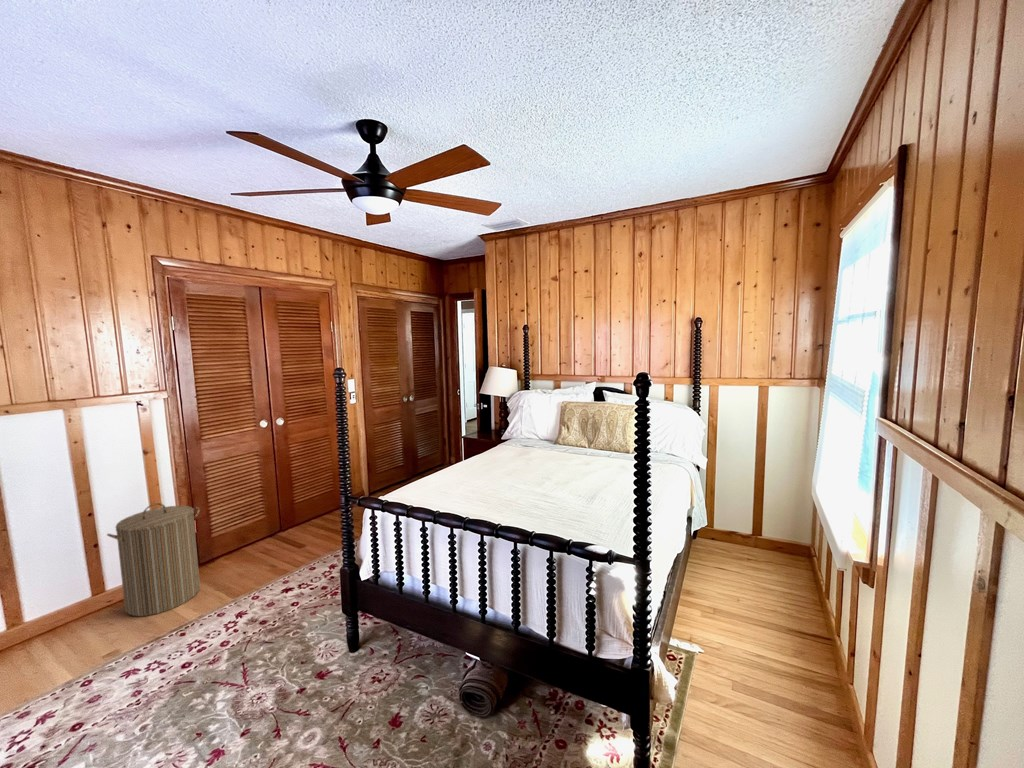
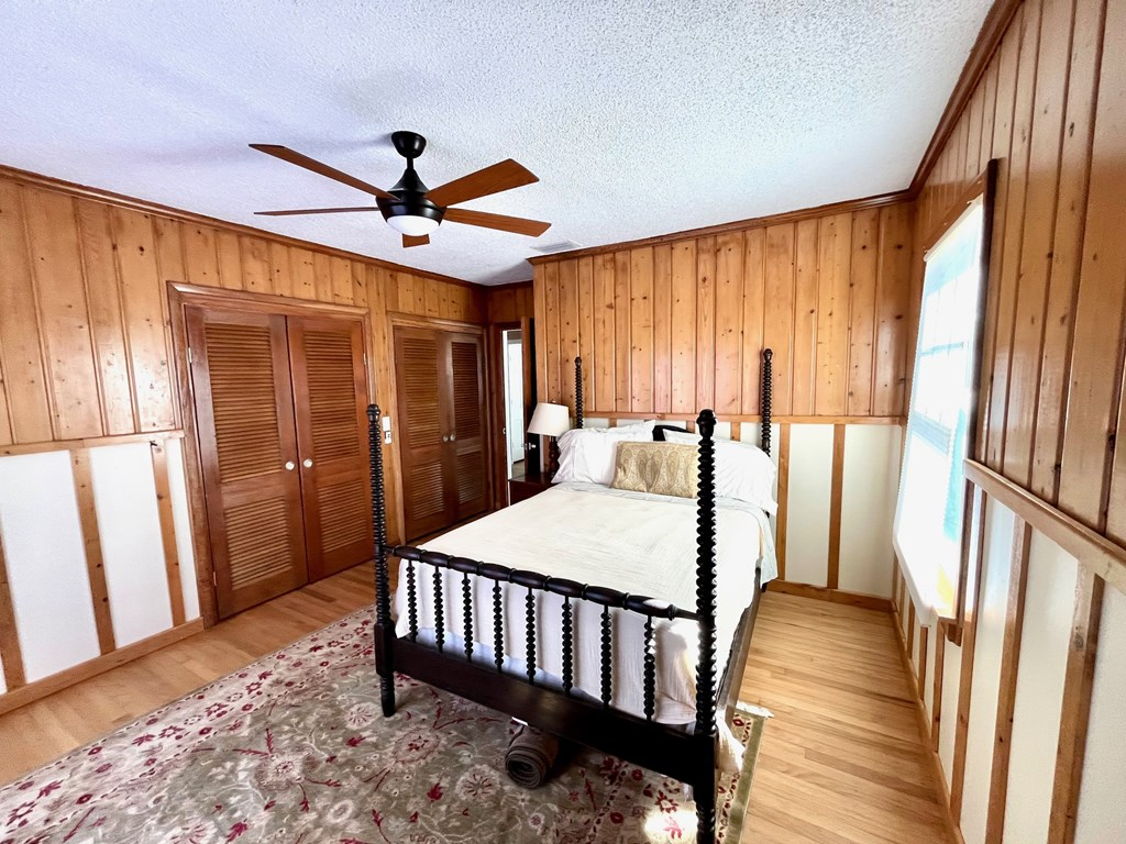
- laundry hamper (159, 551)
